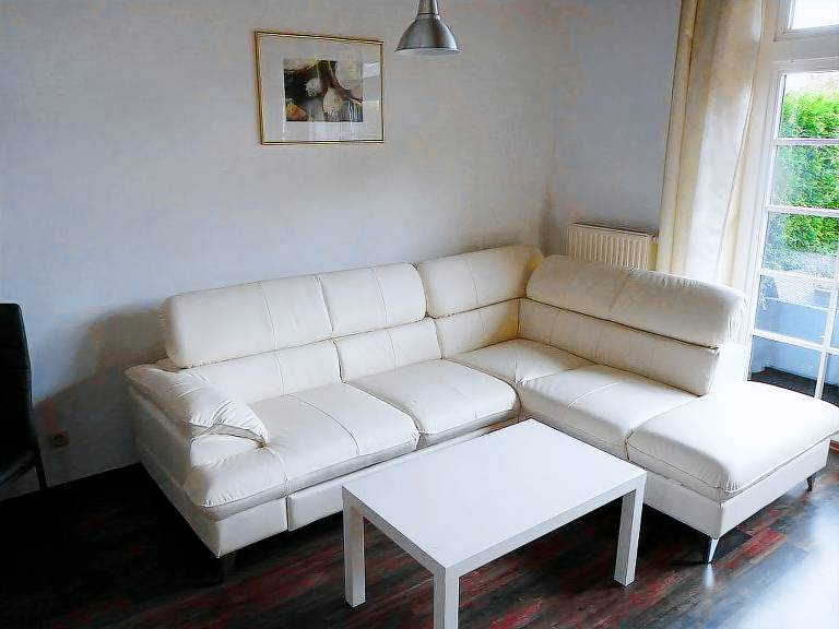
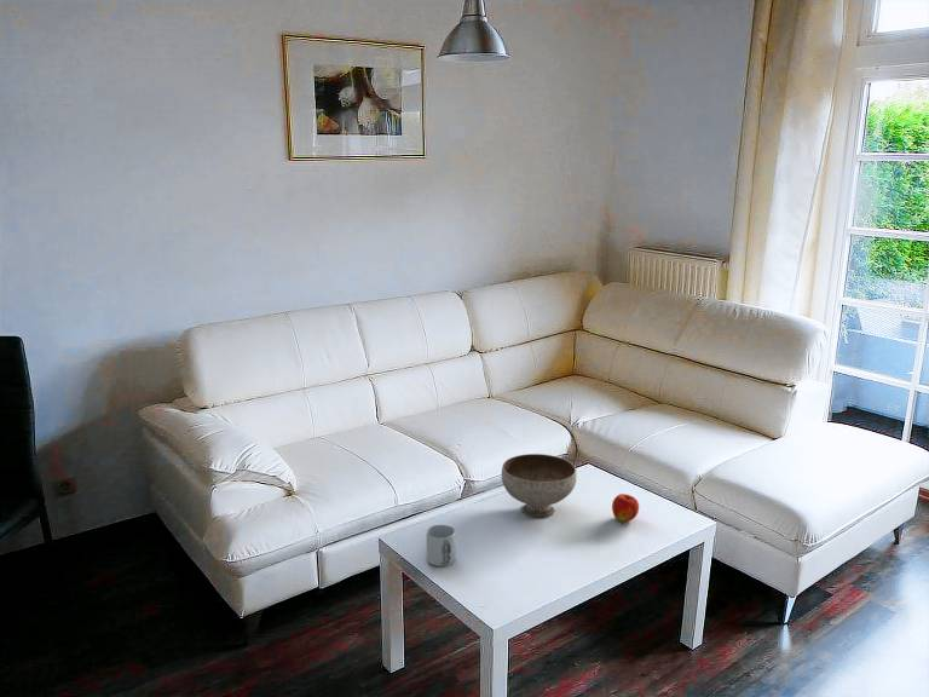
+ bowl (538, 488)
+ apple (625, 507)
+ mug (438, 542)
